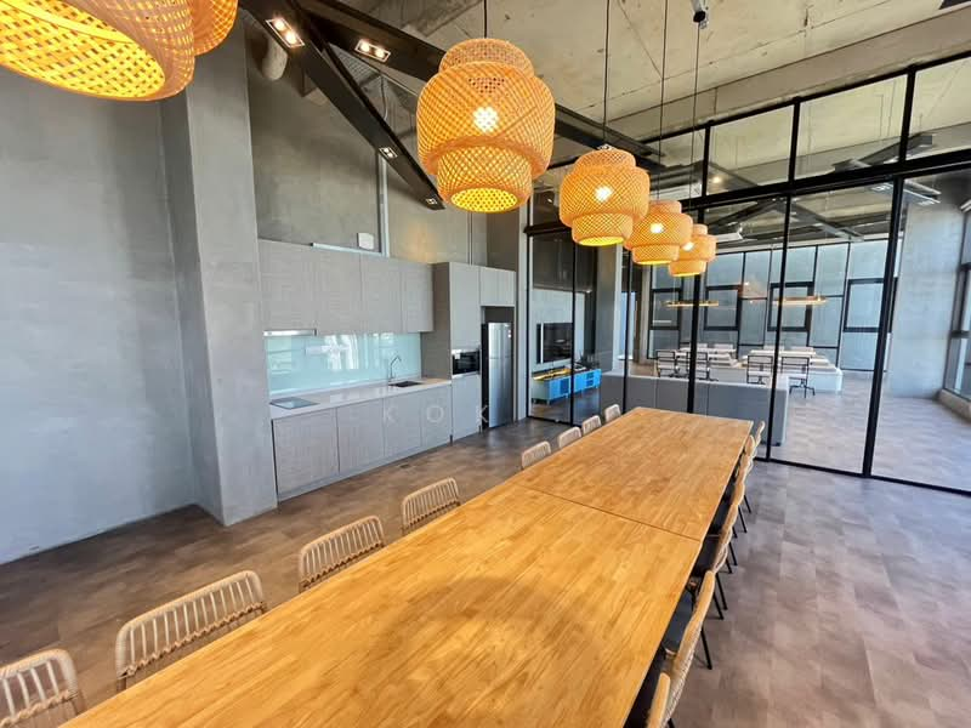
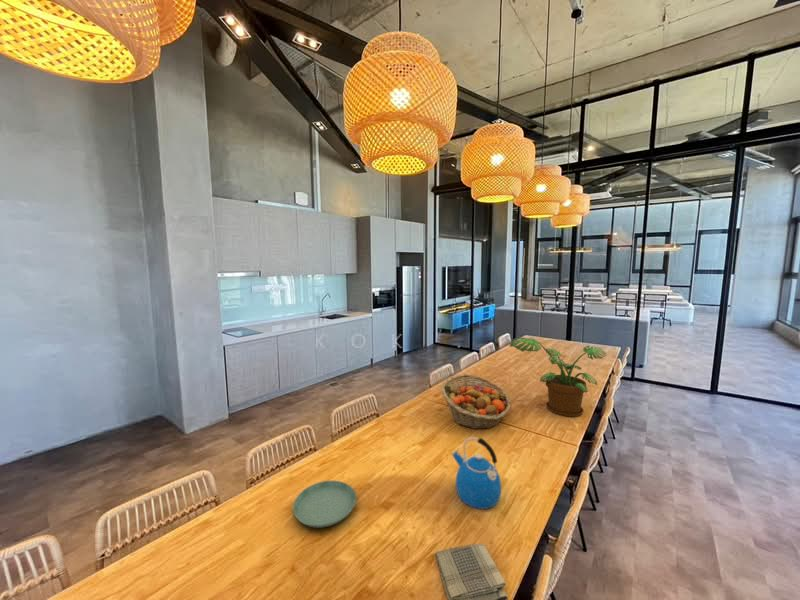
+ potted plant (557, 375)
+ kettle (474, 464)
+ saucer (325, 504)
+ fruit basket (475, 400)
+ dish towel (469, 572)
